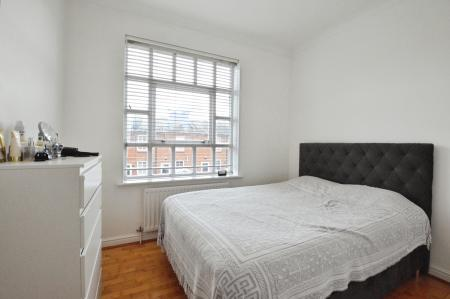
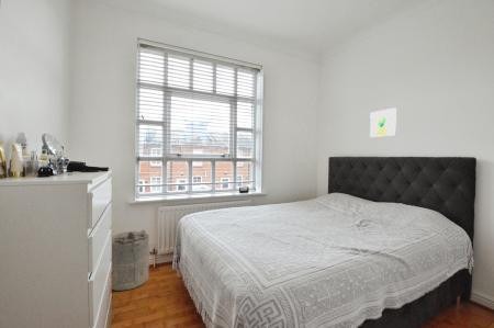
+ wall art (382, 123)
+ laundry hamper (126, 256)
